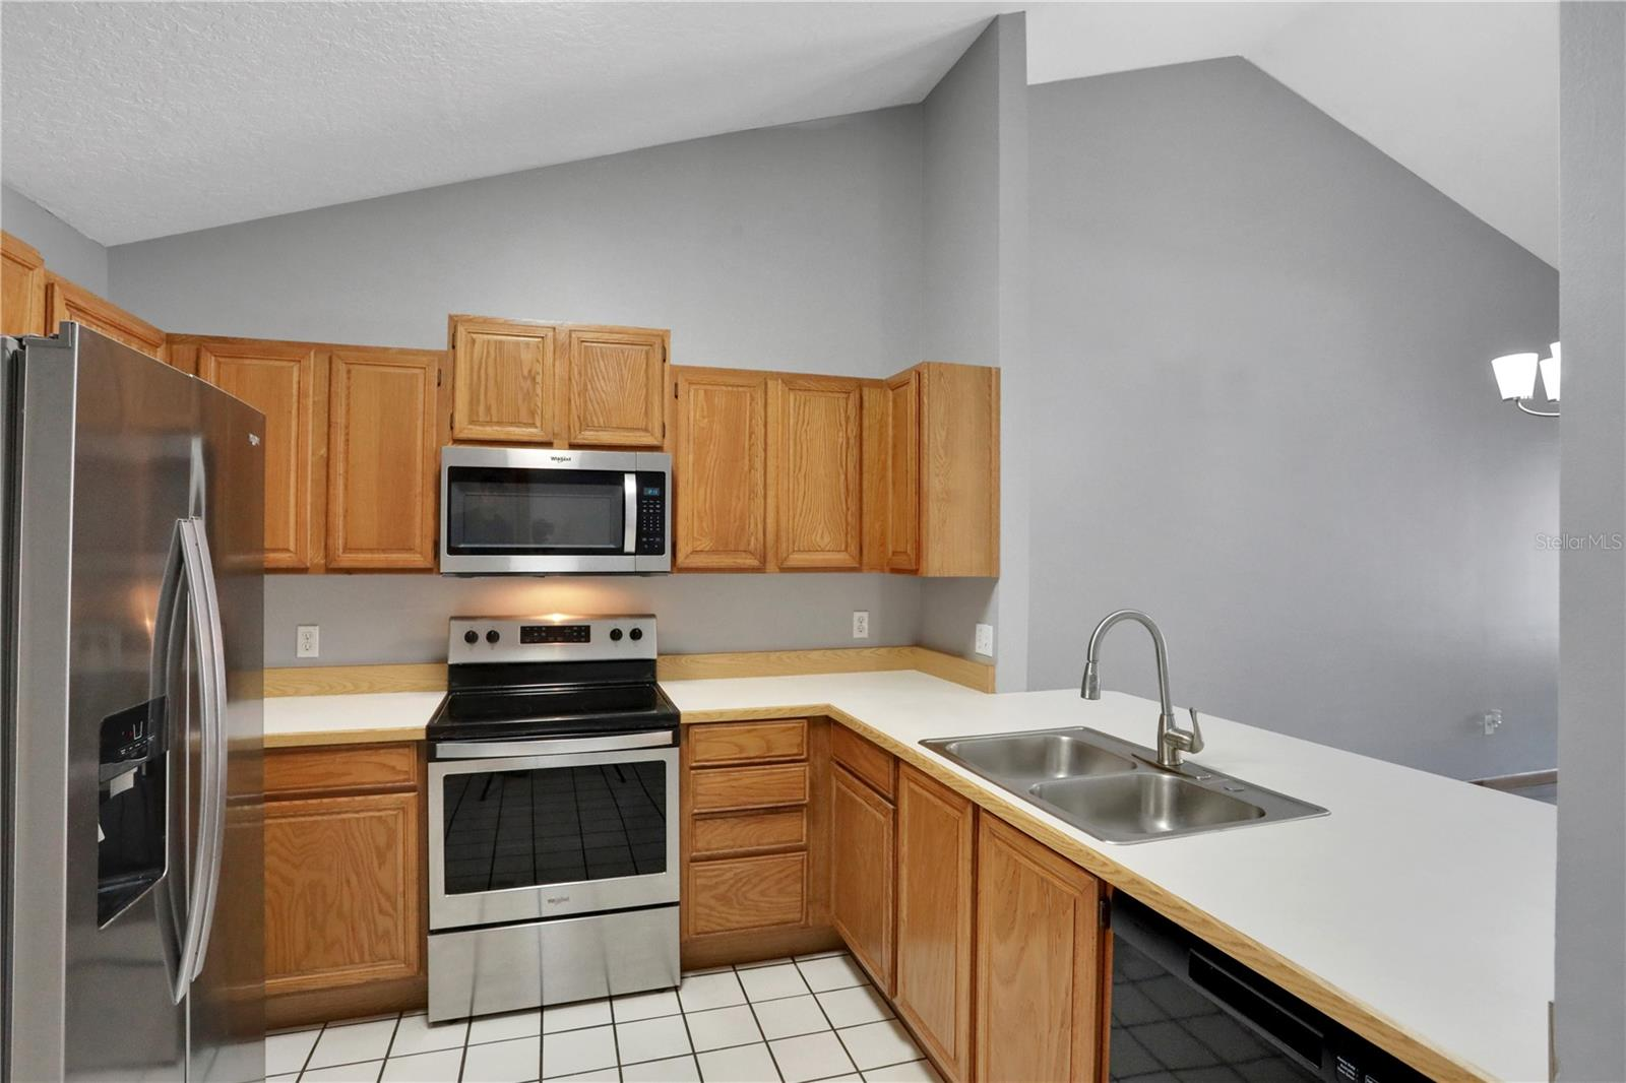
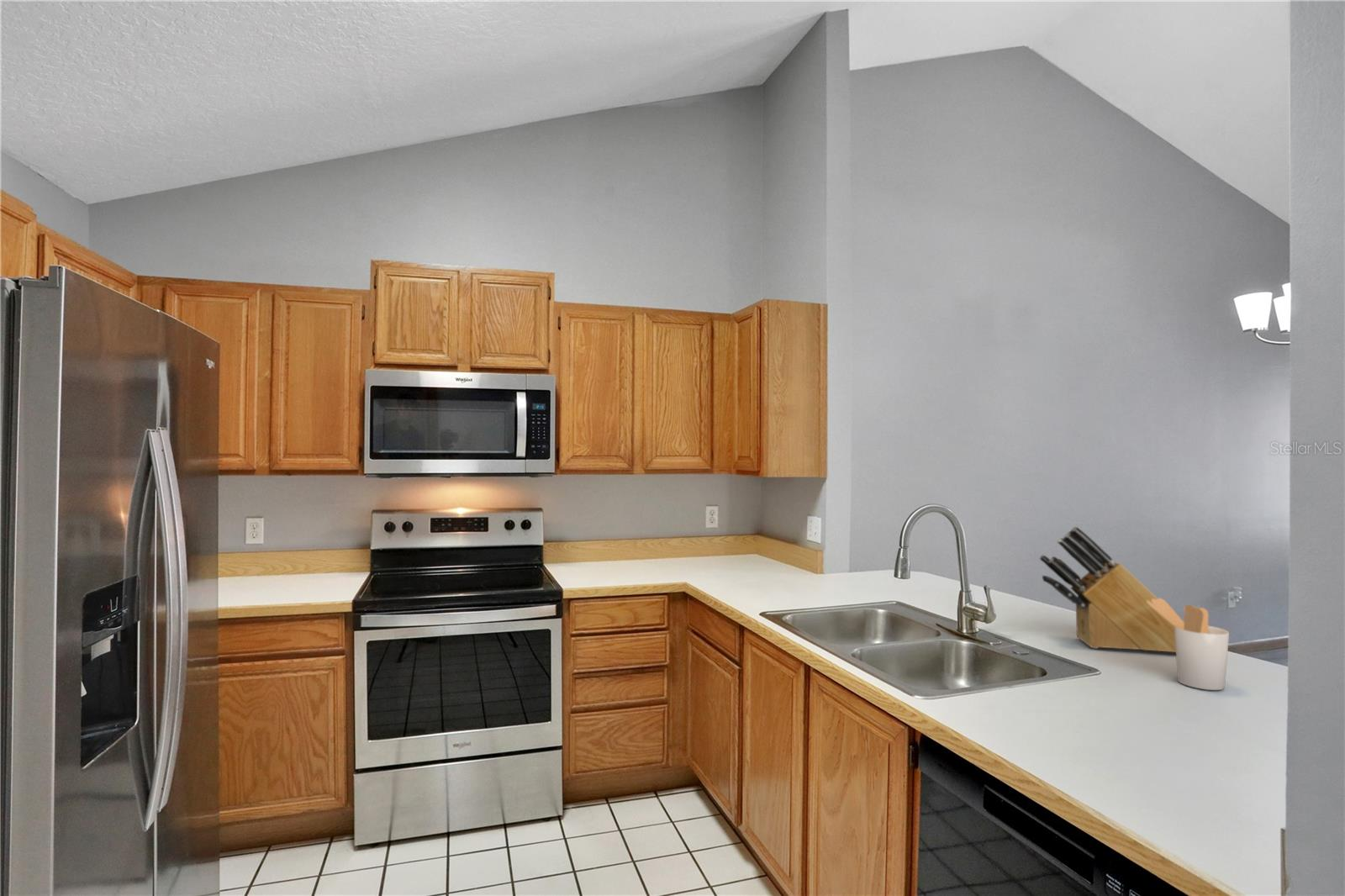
+ utensil holder (1186, 640)
+ knife block (1117, 586)
